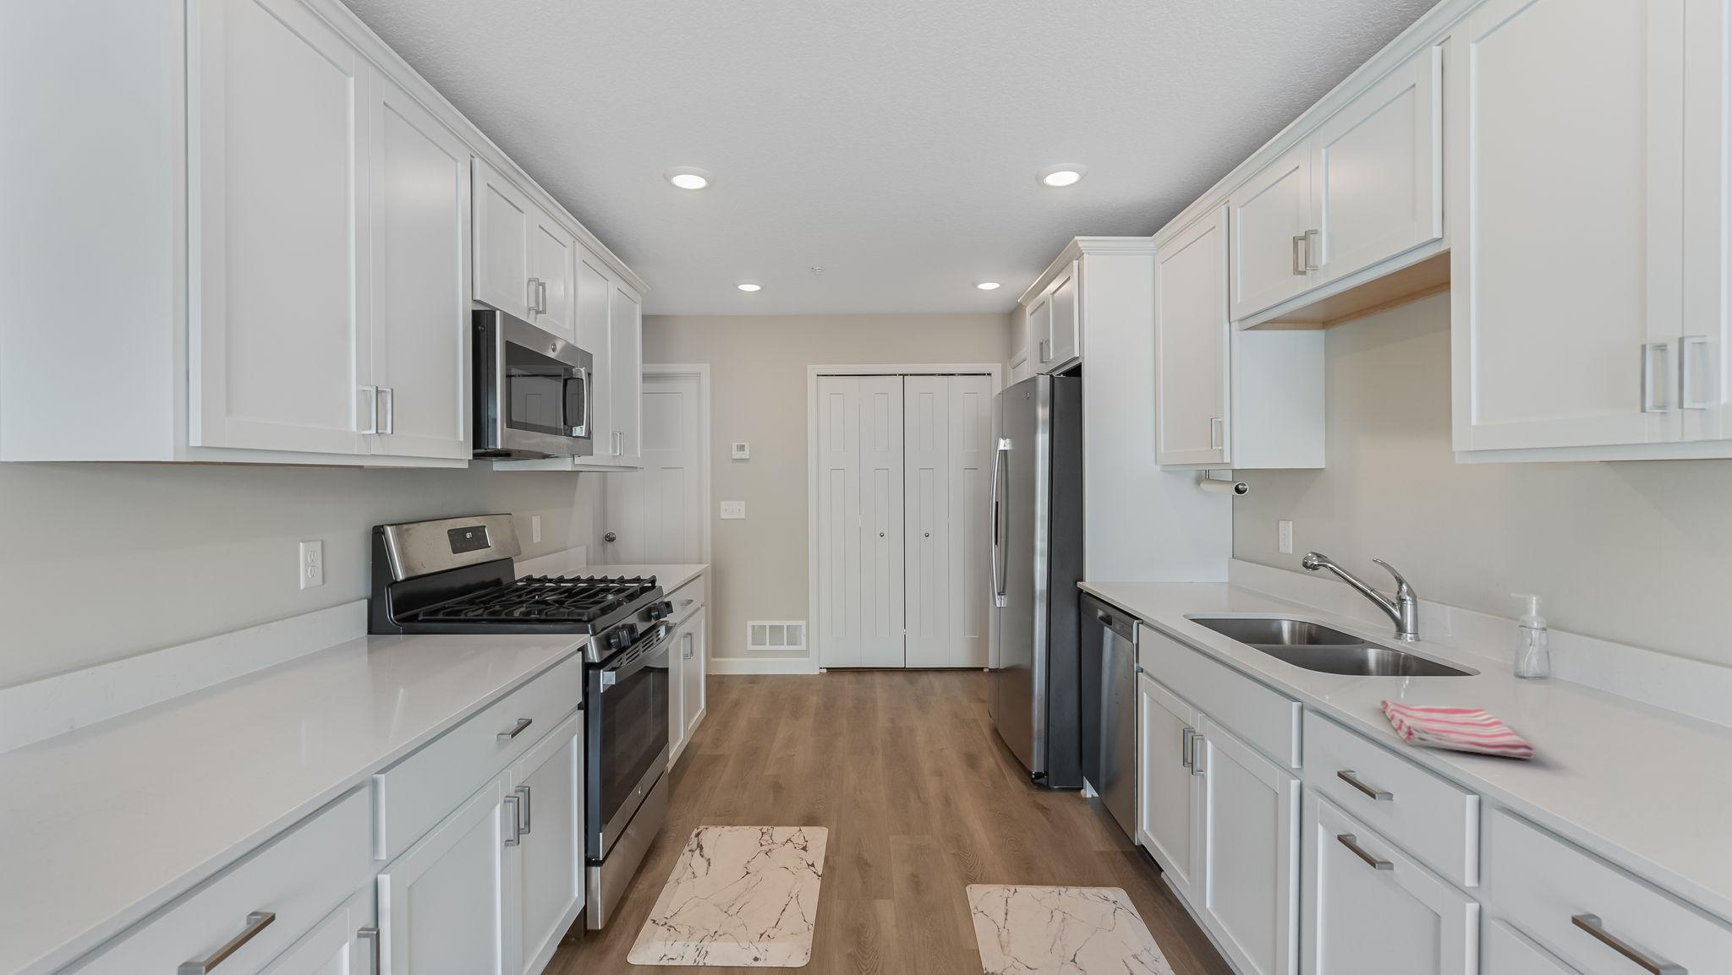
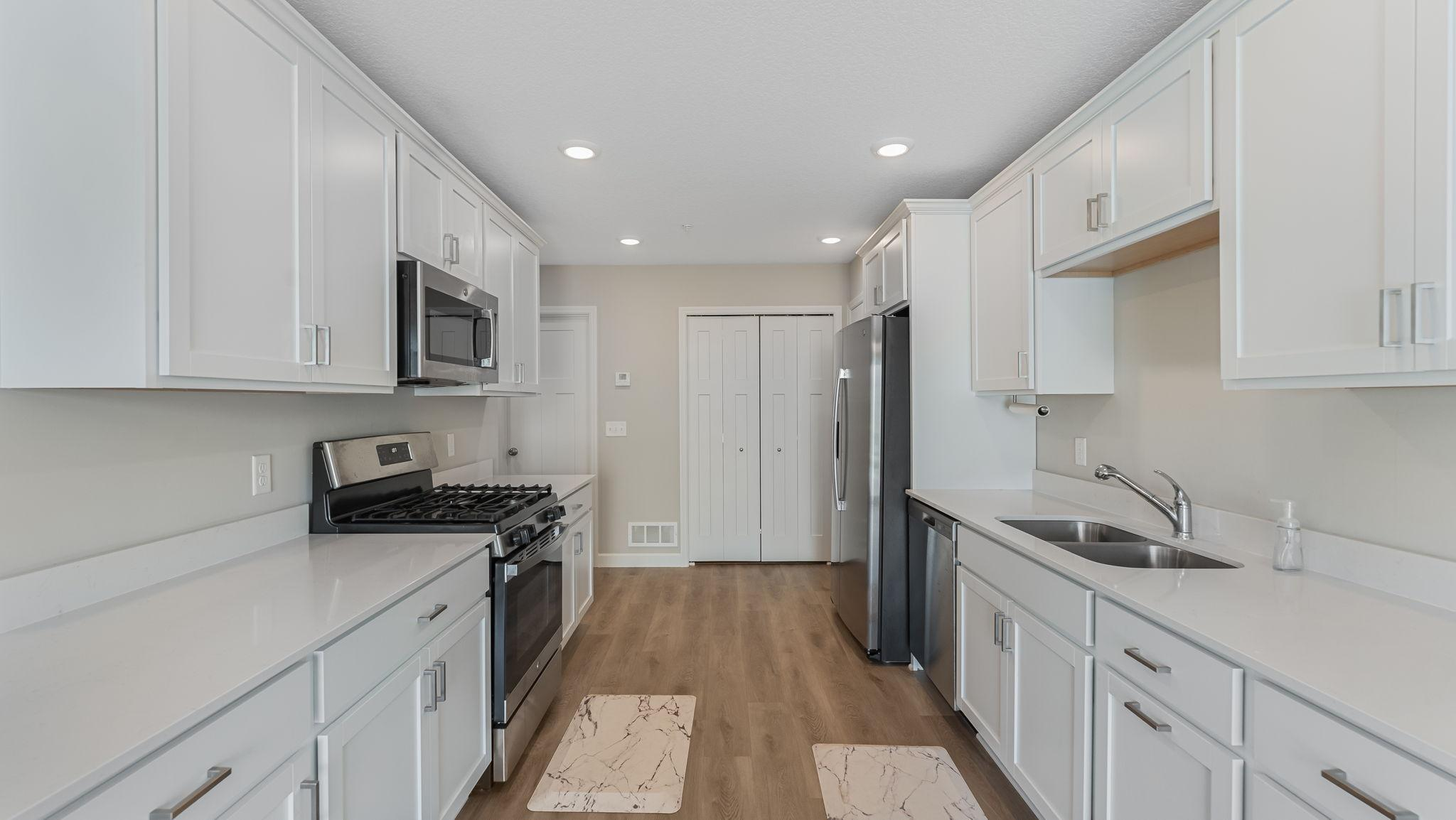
- dish towel (1450, 723)
